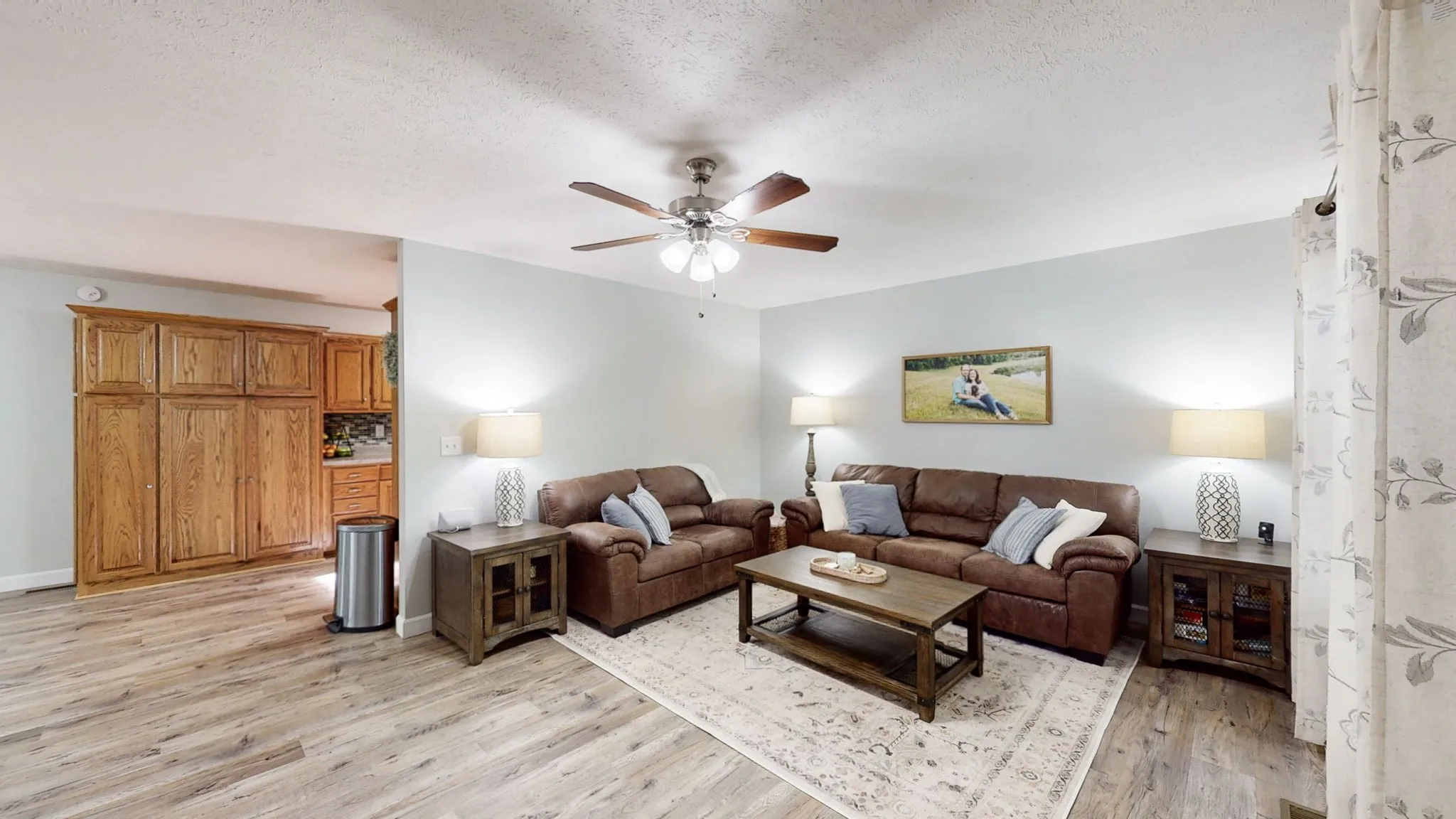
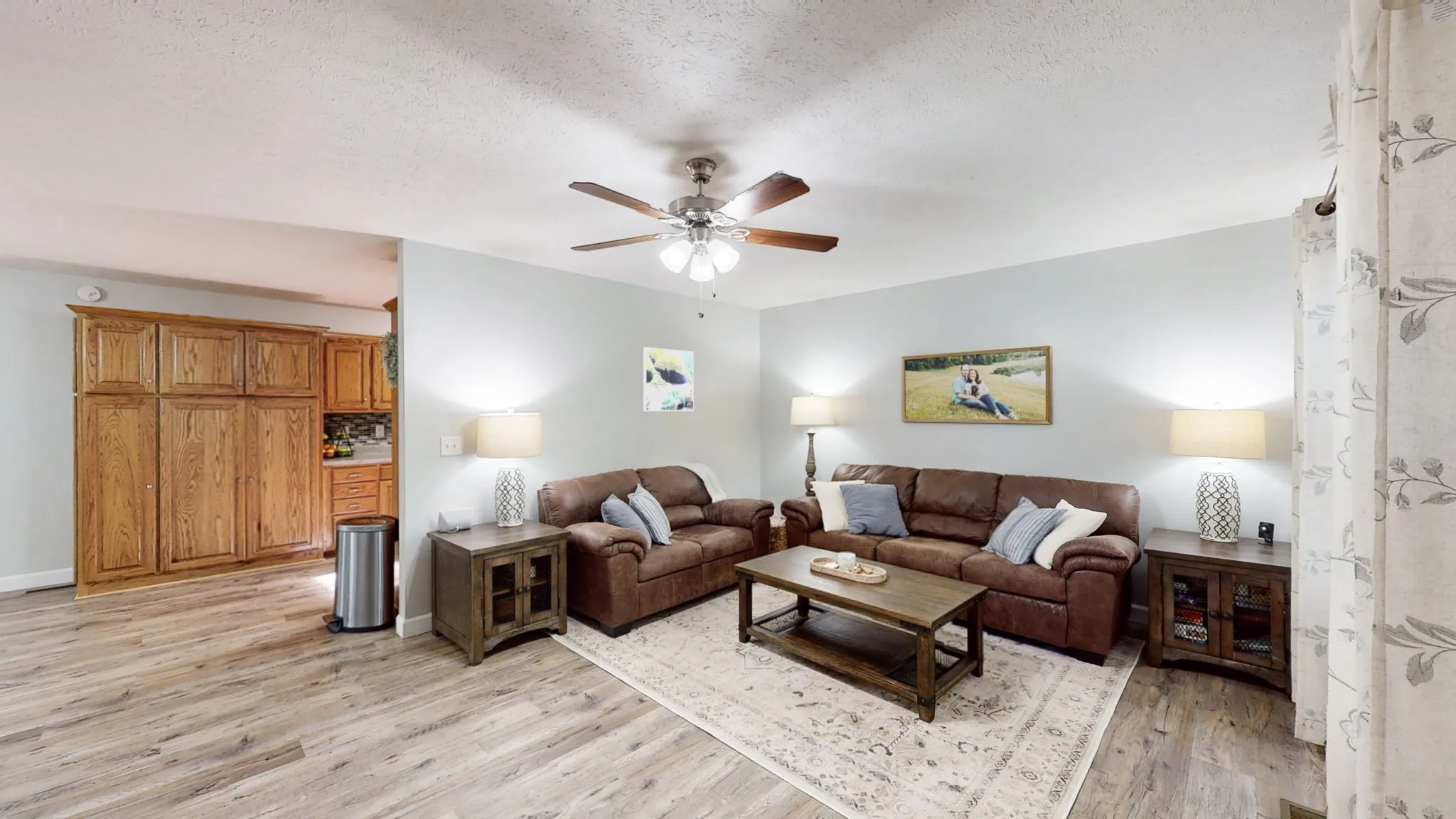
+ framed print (669, 380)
